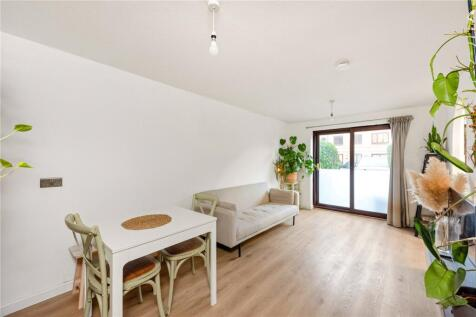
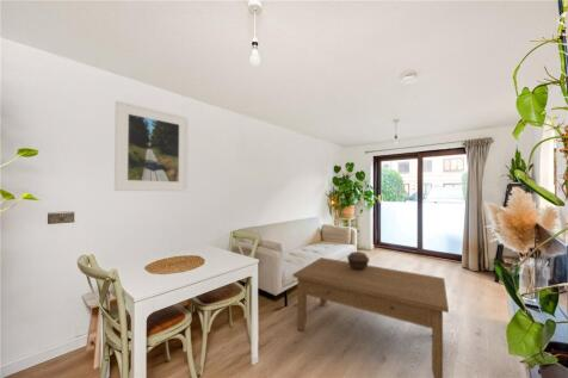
+ decorative container (358, 260)
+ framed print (154, 150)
+ coffee table (366, 304)
